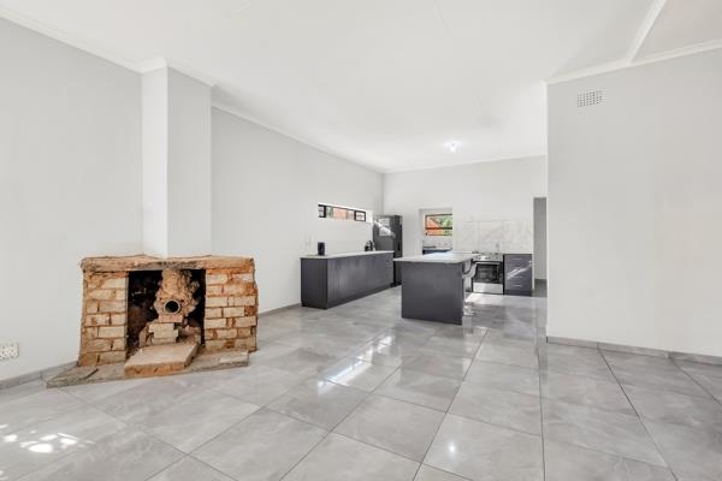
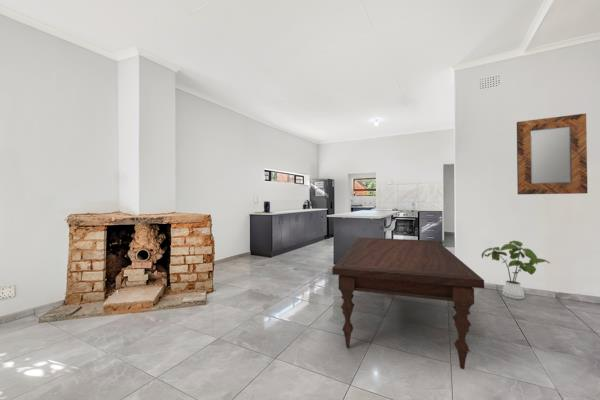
+ dining table (398, 281)
+ home mirror (550, 156)
+ house plant (518, 269)
